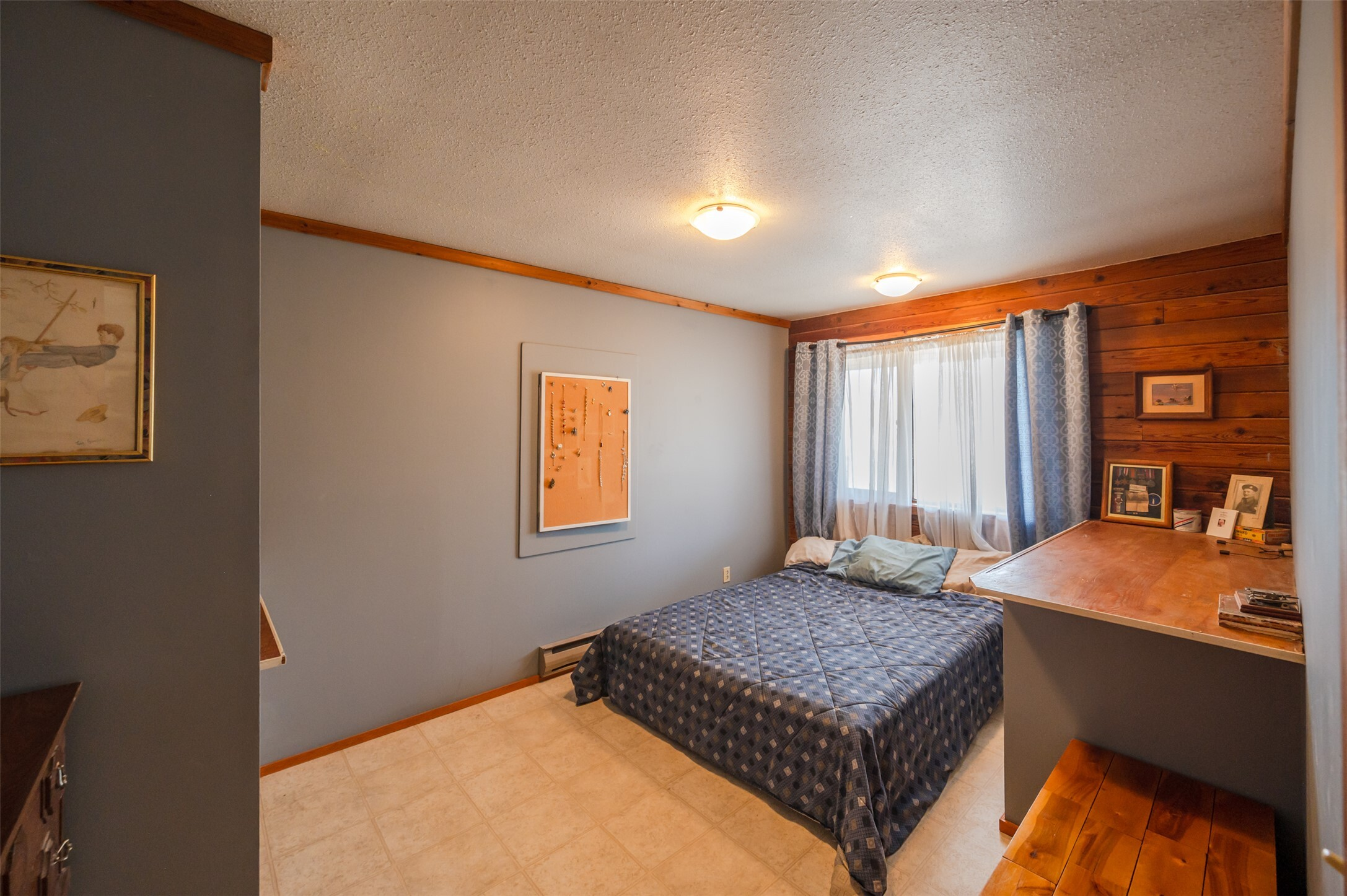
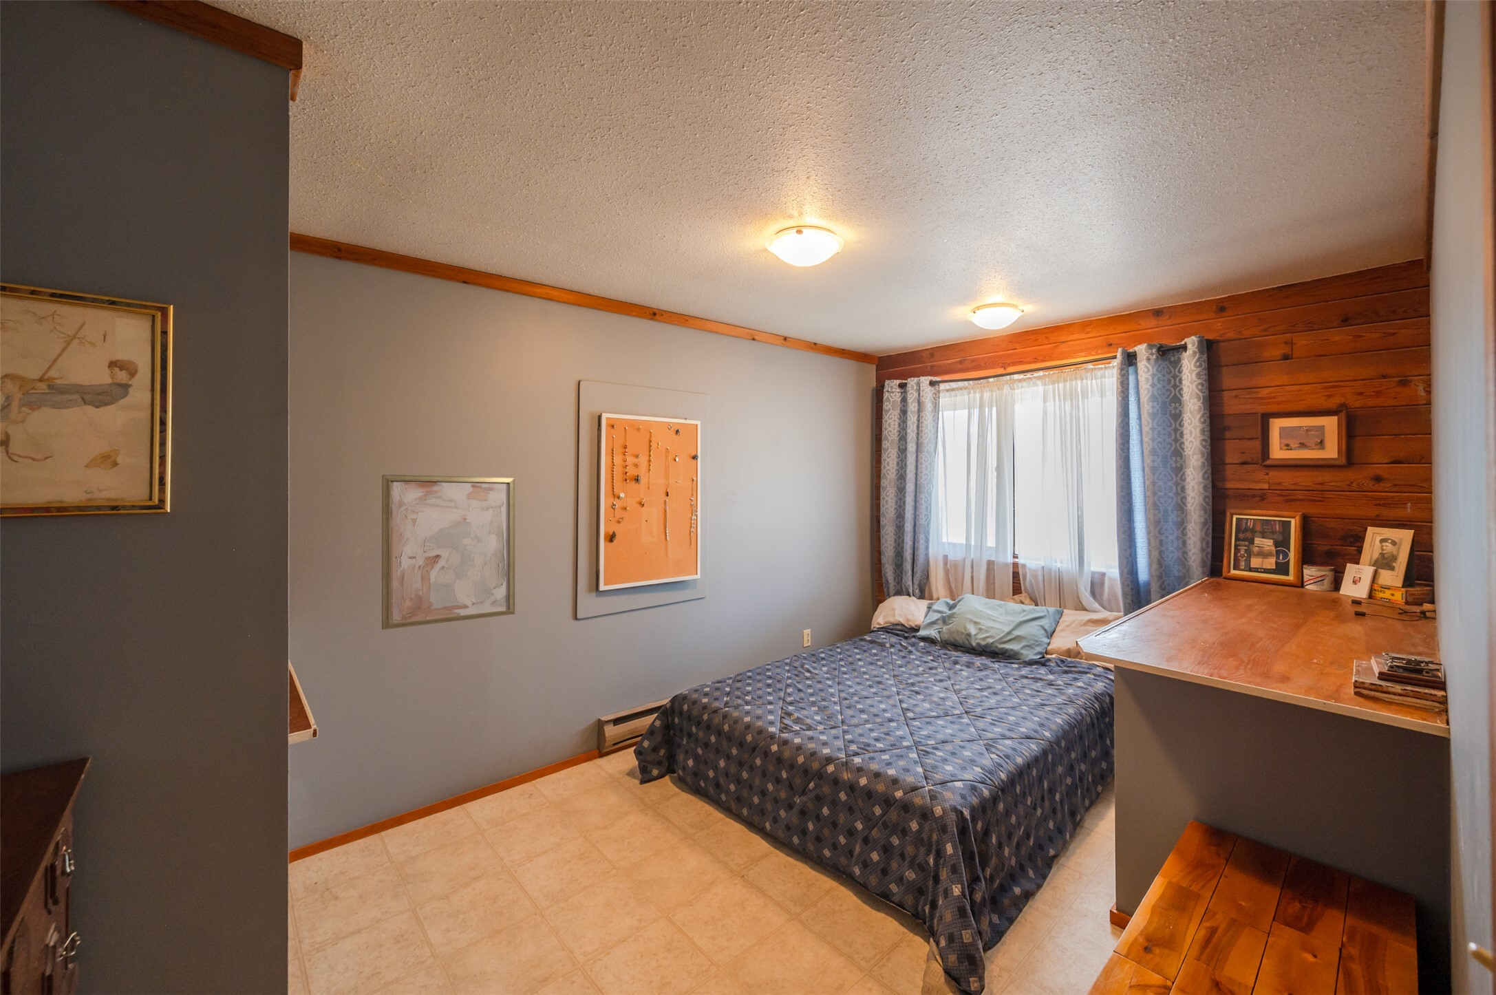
+ wall art (453, 549)
